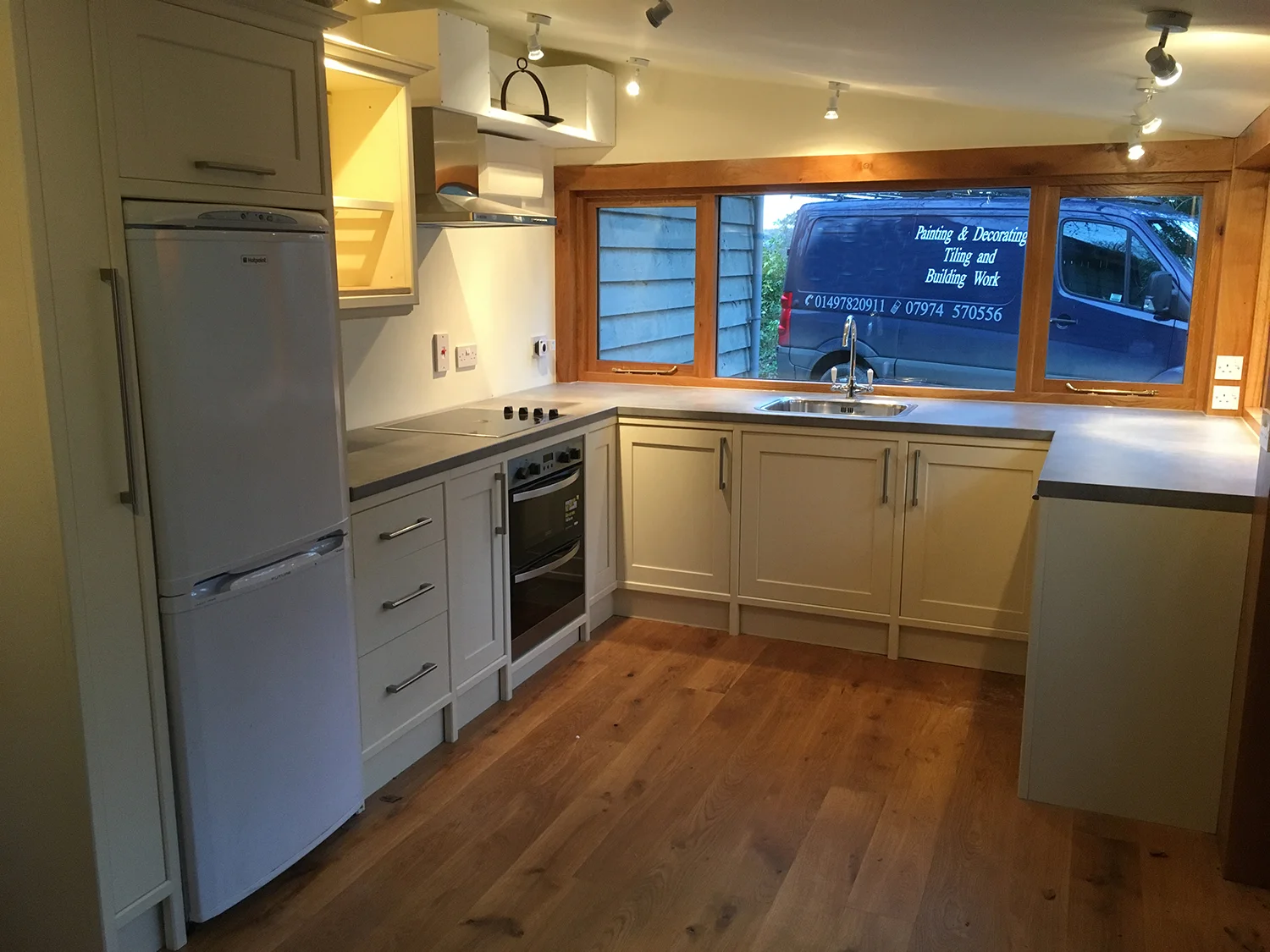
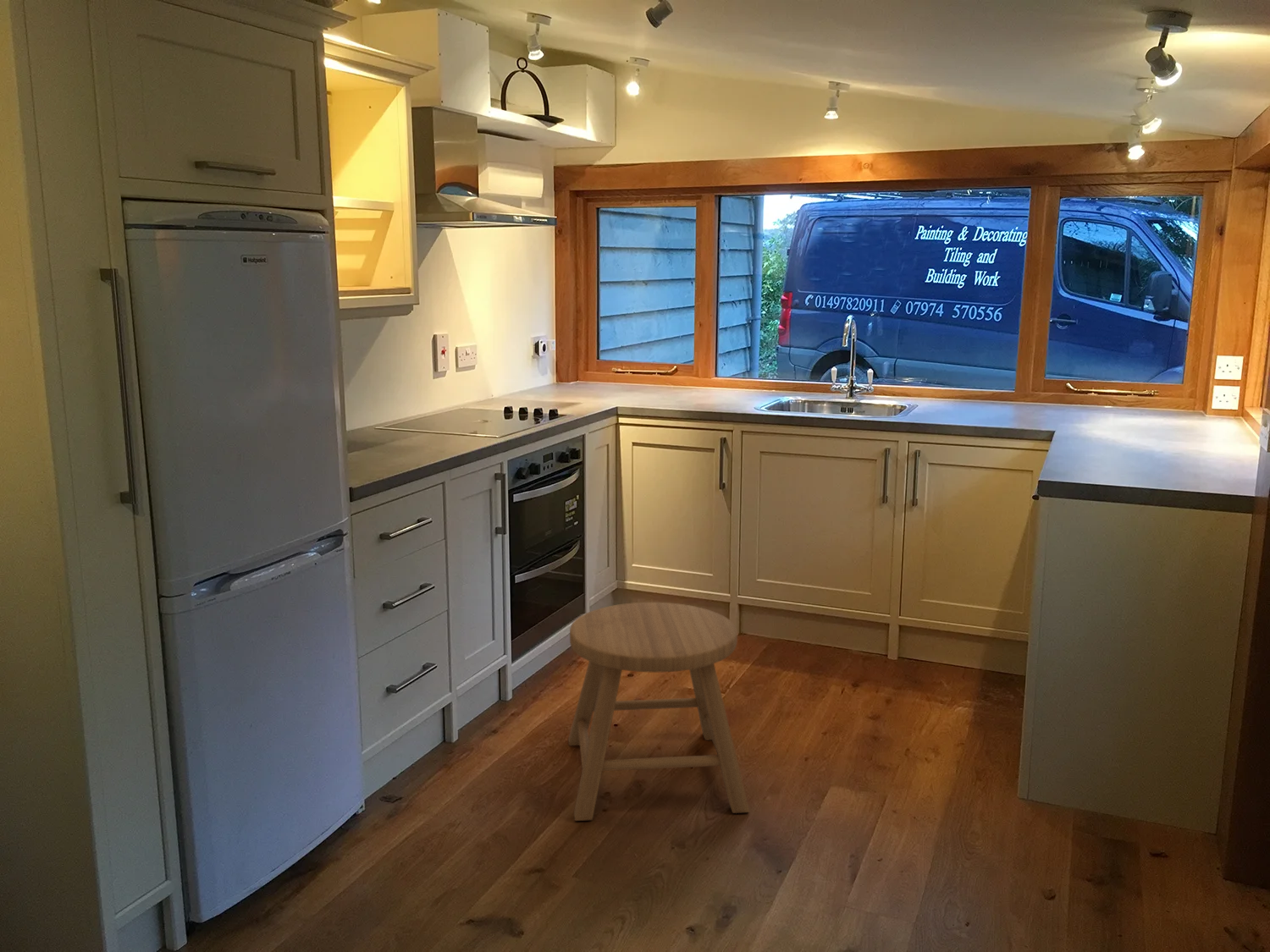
+ stool (653, 701)
